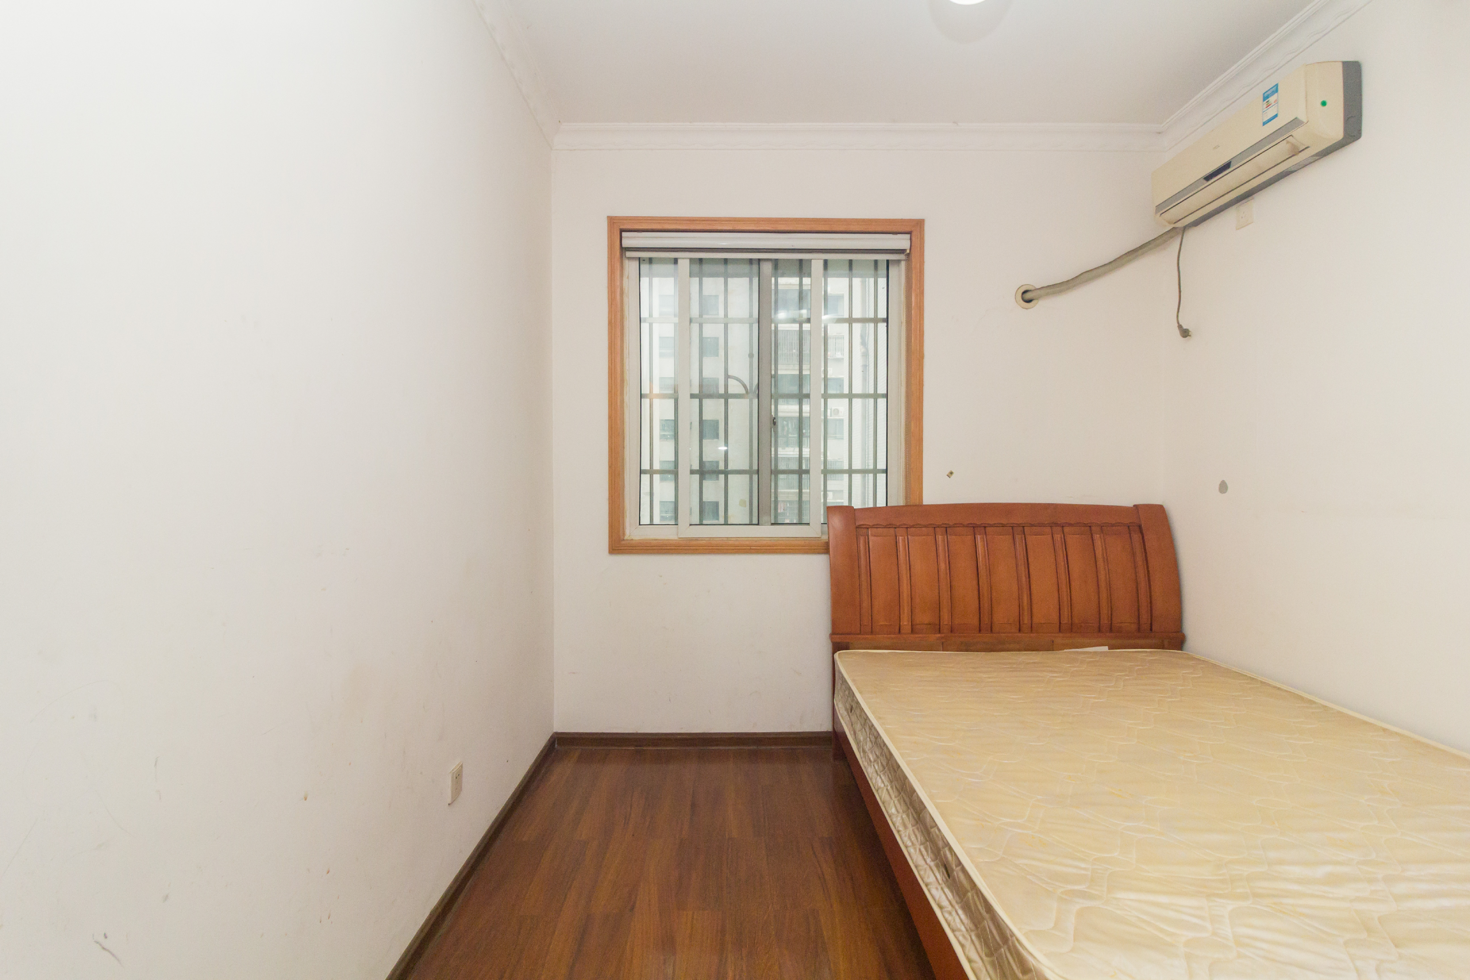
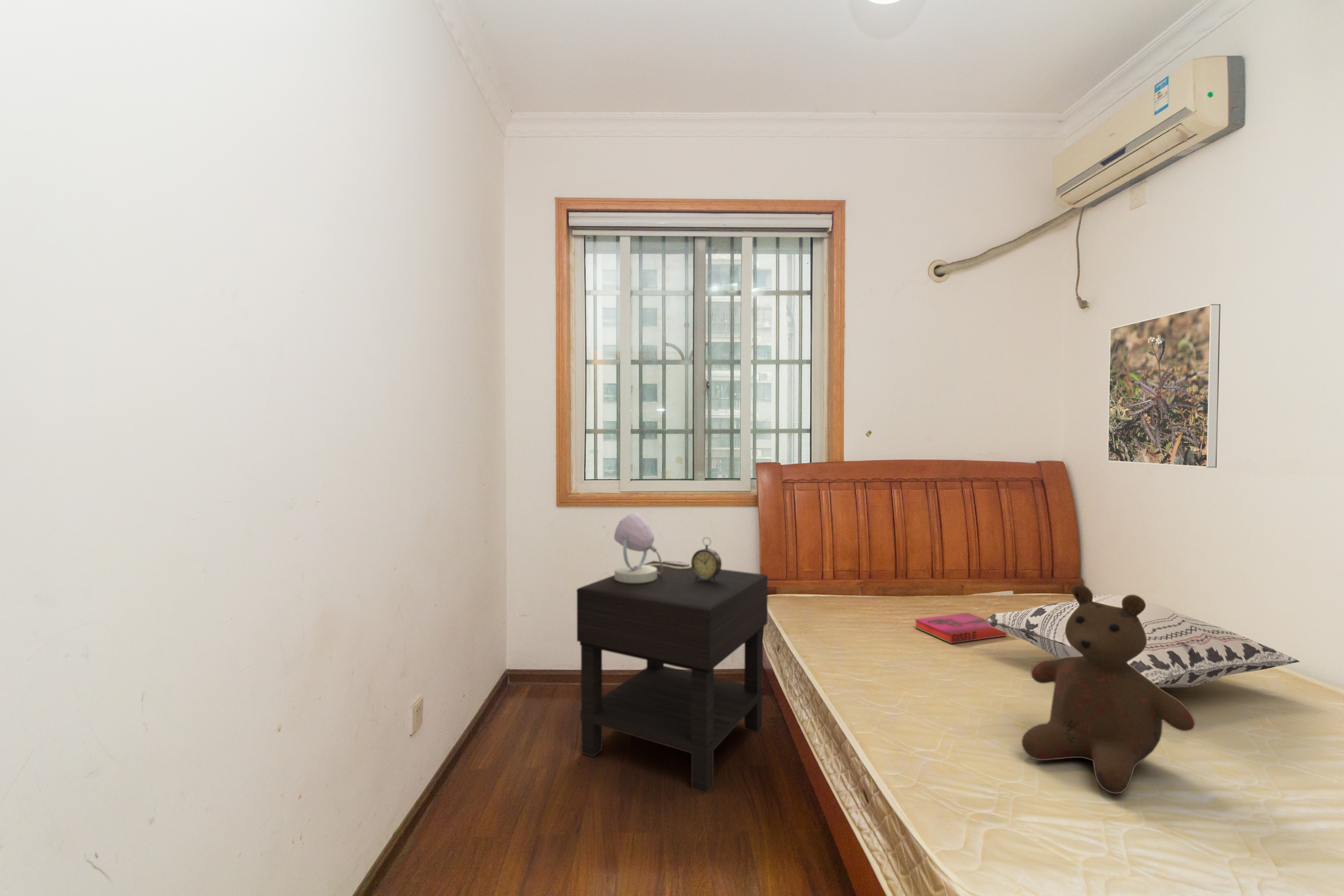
+ hardback book (960, 627)
+ alarm clock (707, 558)
+ teddy bear (1094, 678)
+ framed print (1158, 391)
+ nightstand (676, 660)
+ table lamp (654, 540)
+ decorative pillow (1144, 629)
